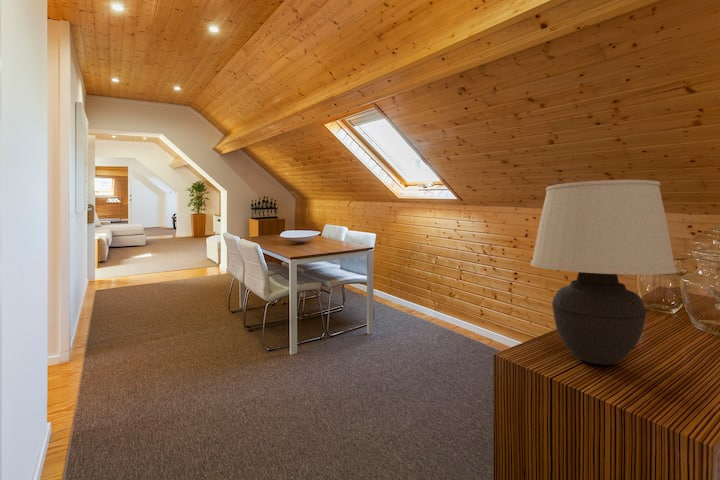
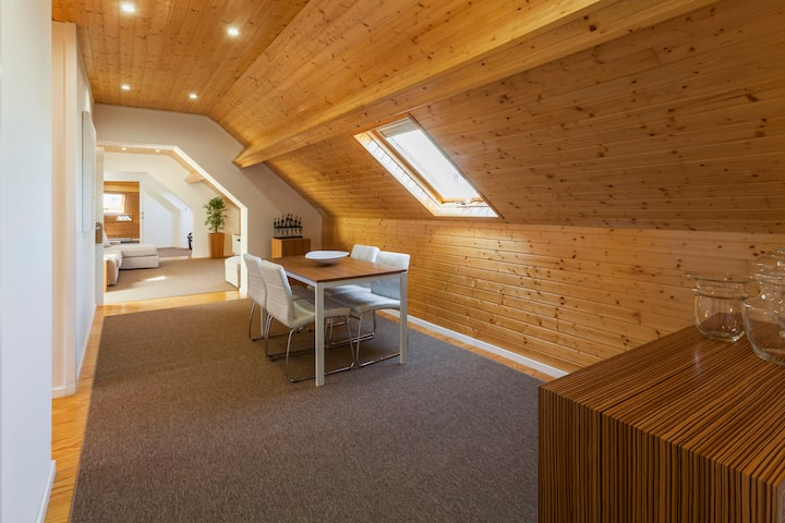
- table lamp (597, 273)
